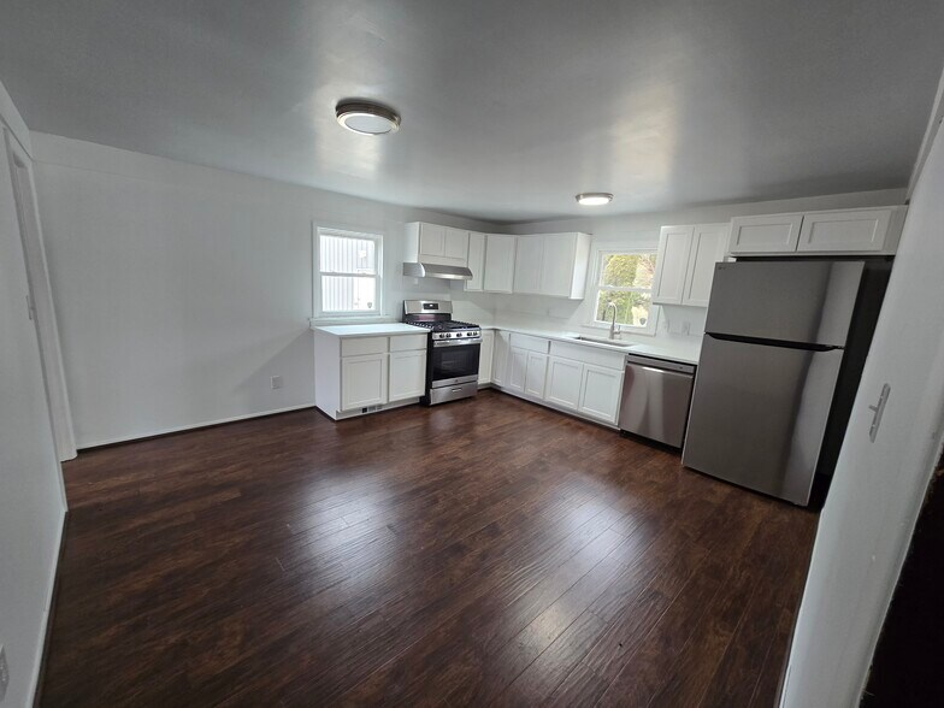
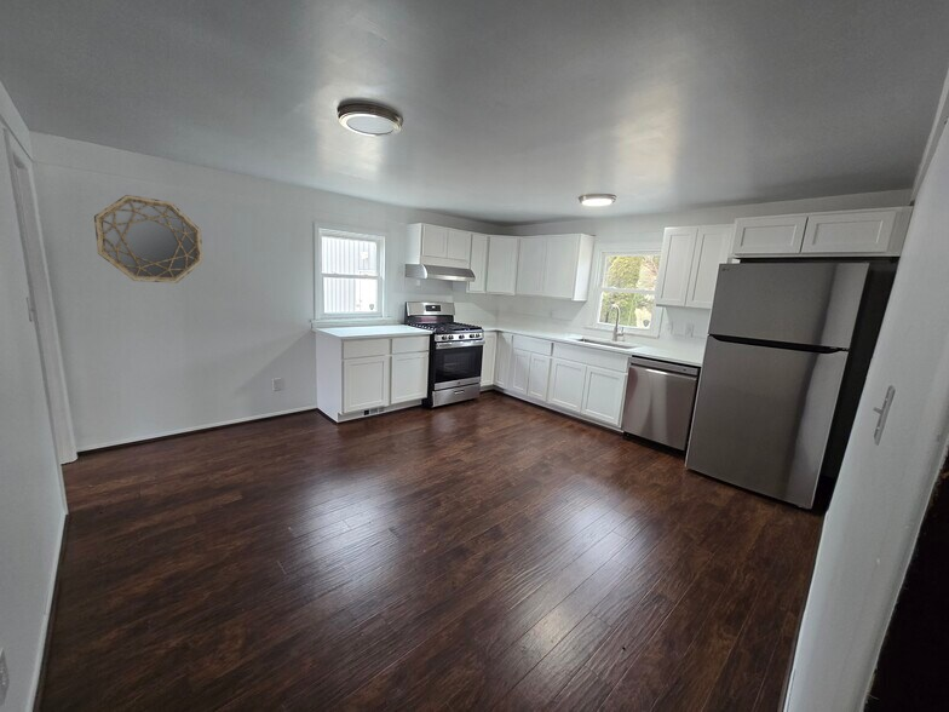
+ home mirror (153, 241)
